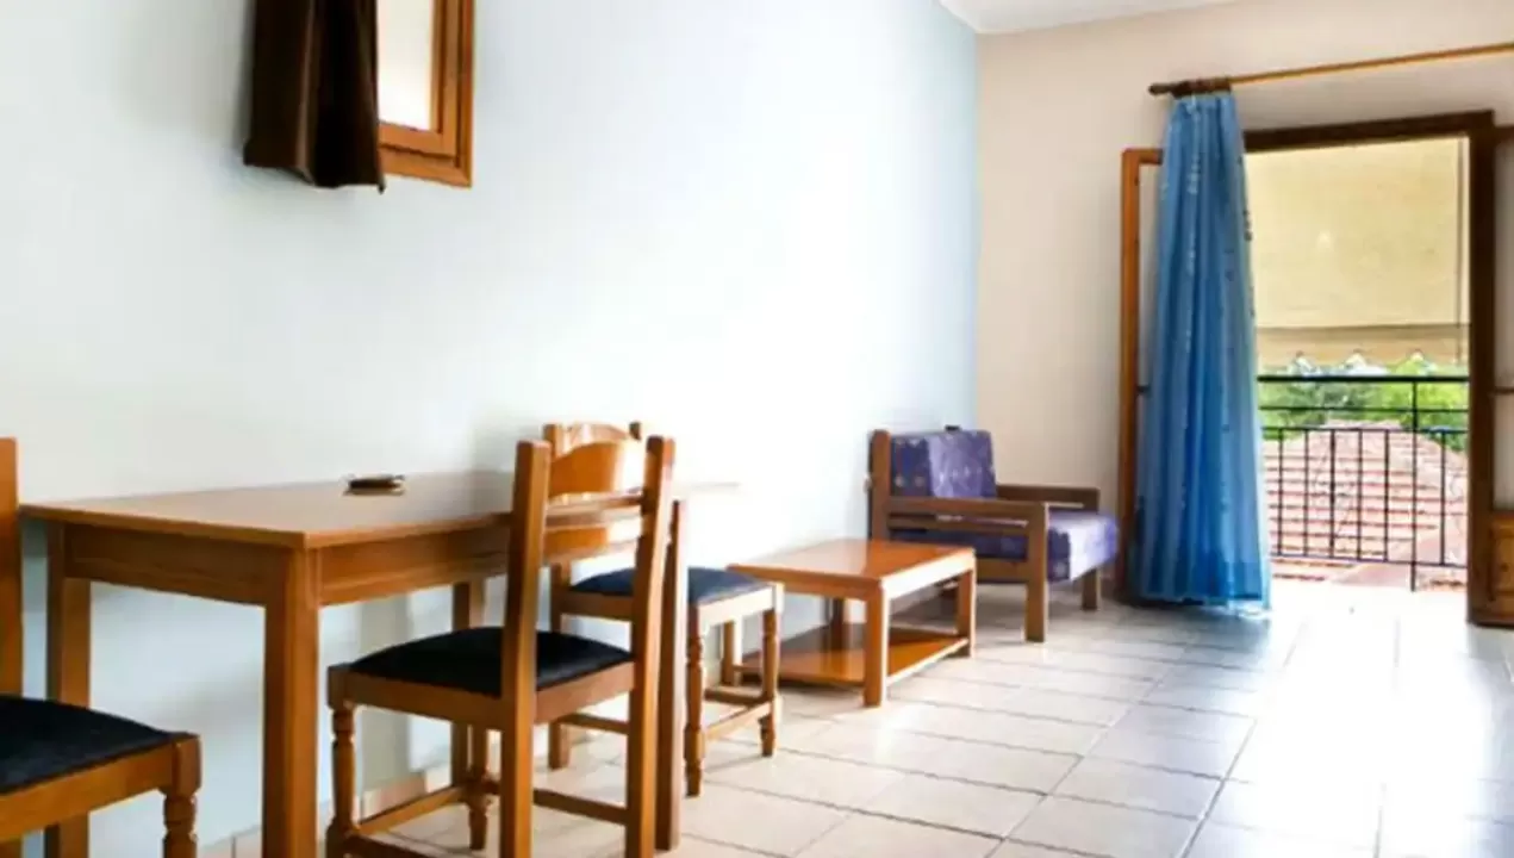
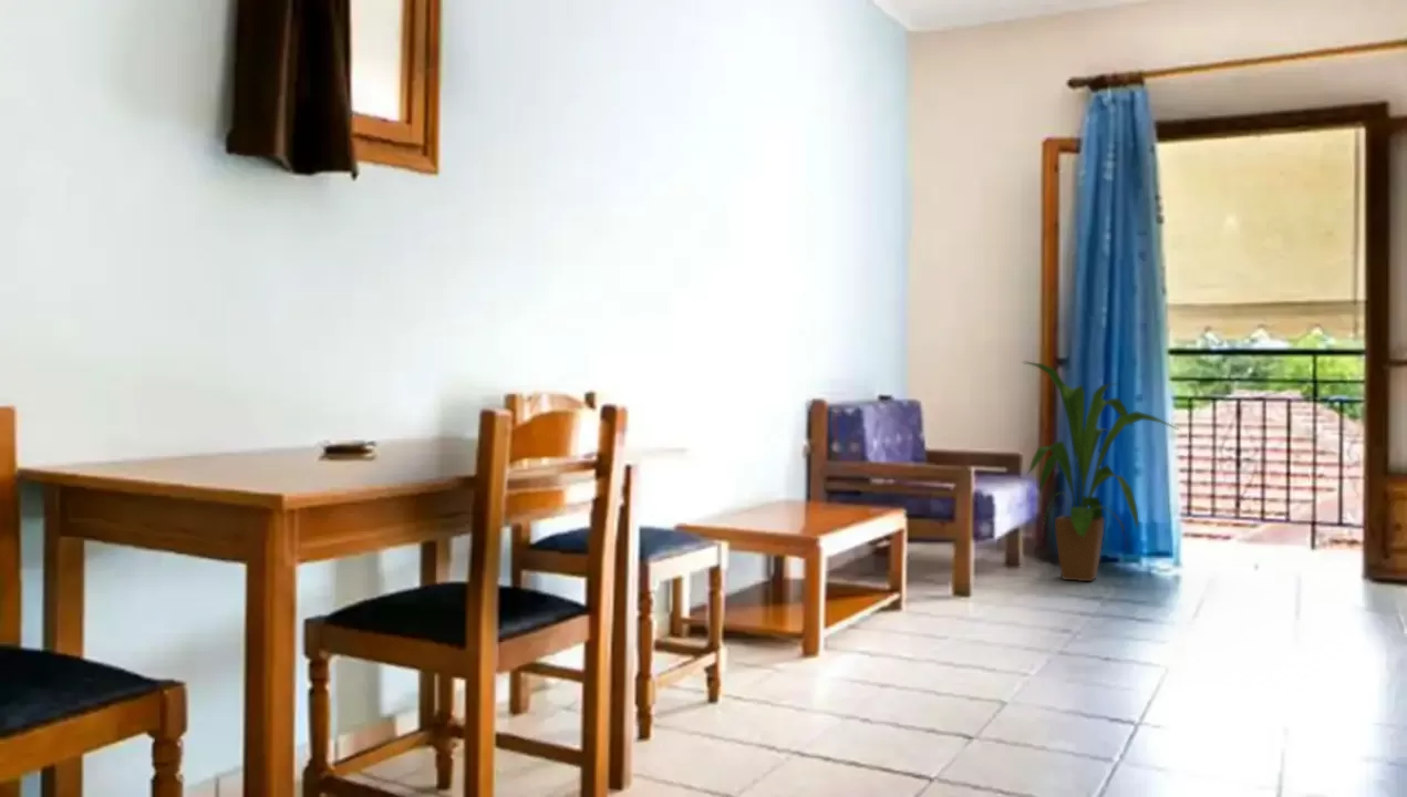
+ house plant (1099, 470)
